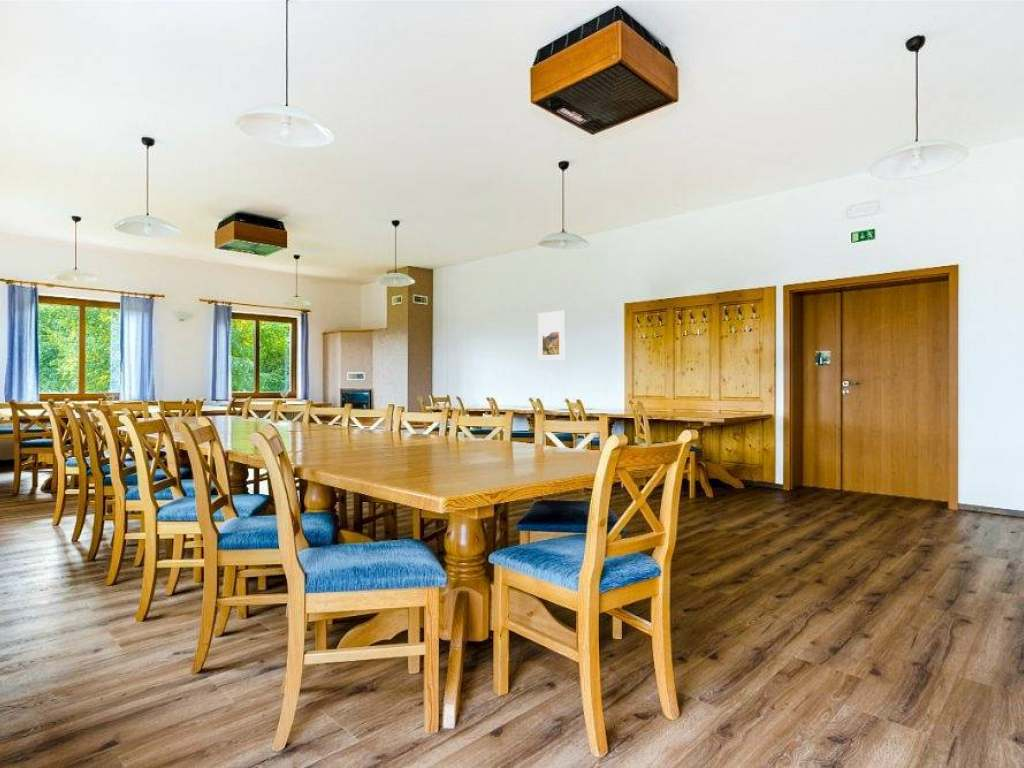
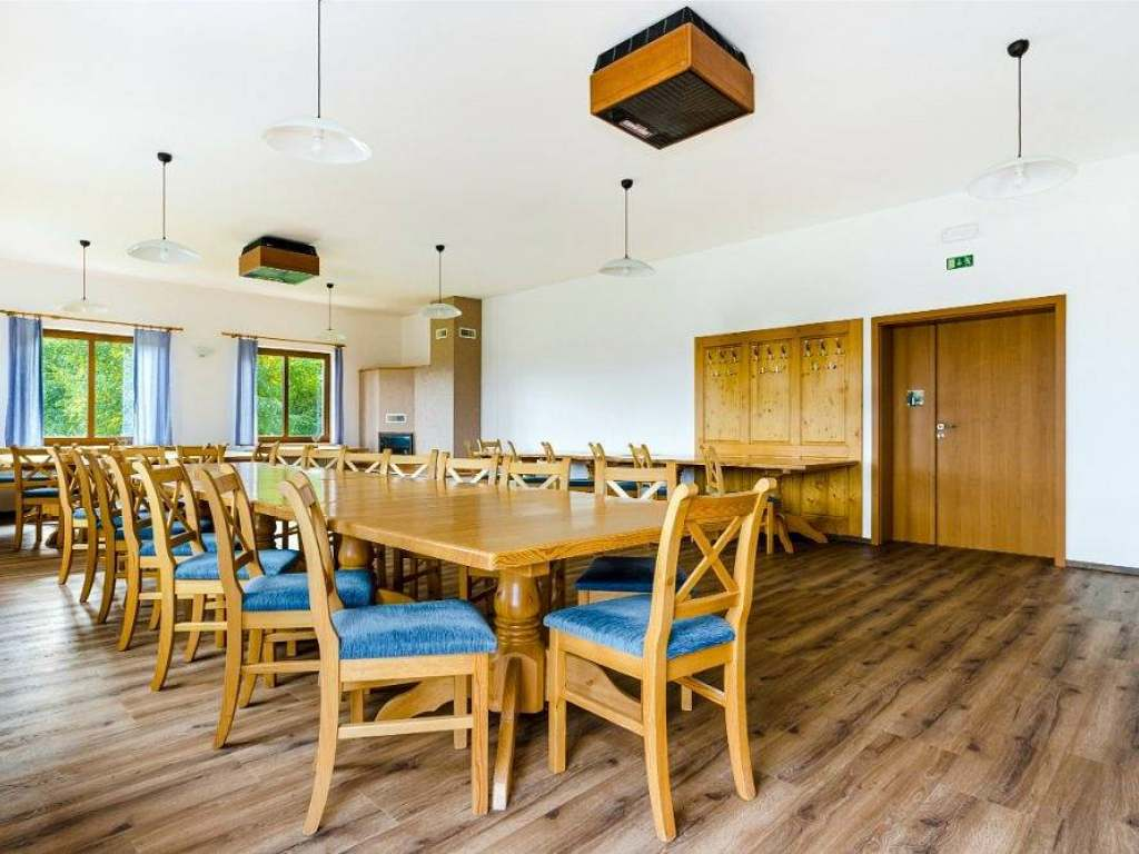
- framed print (551, 336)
